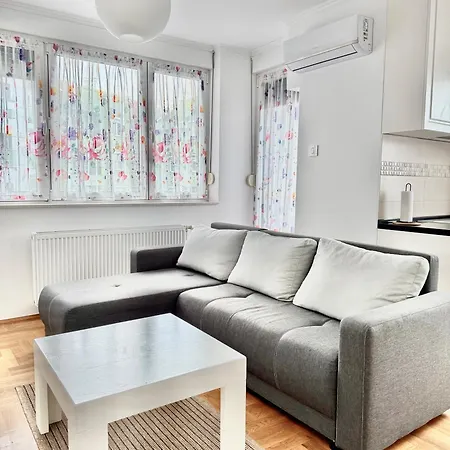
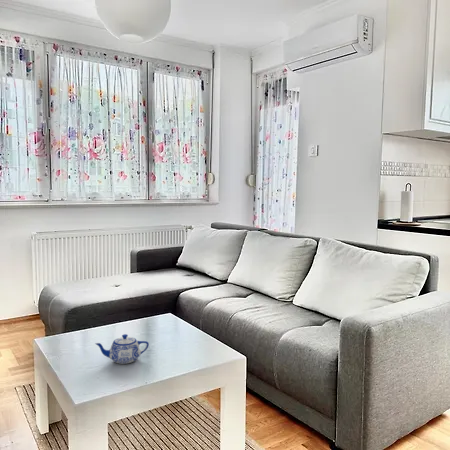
+ teapot (122, 347)
